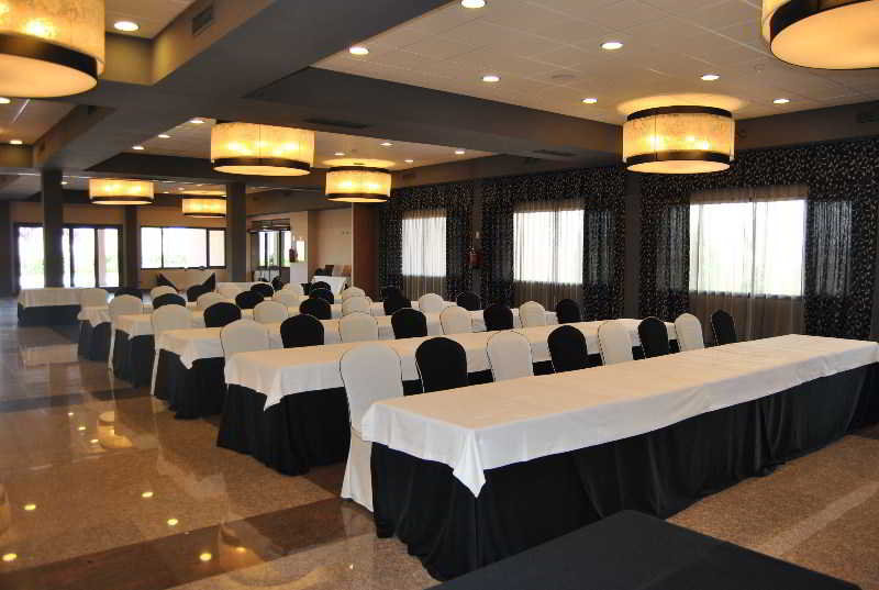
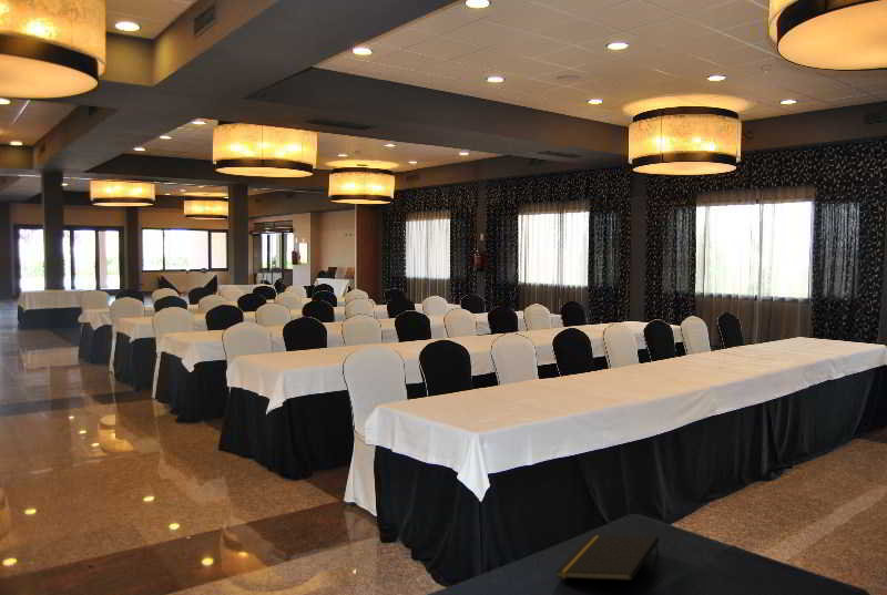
+ notepad (609, 556)
